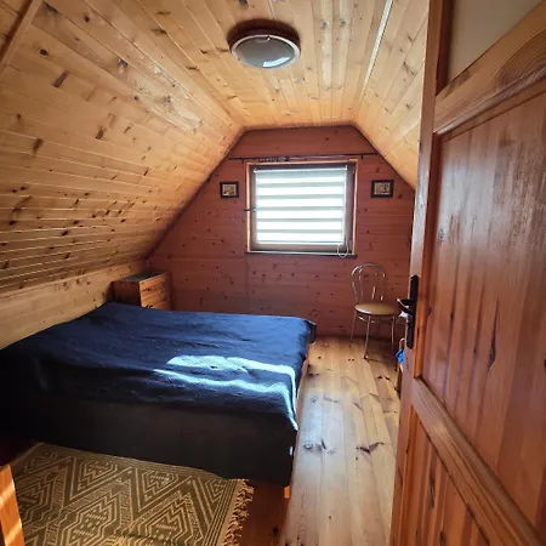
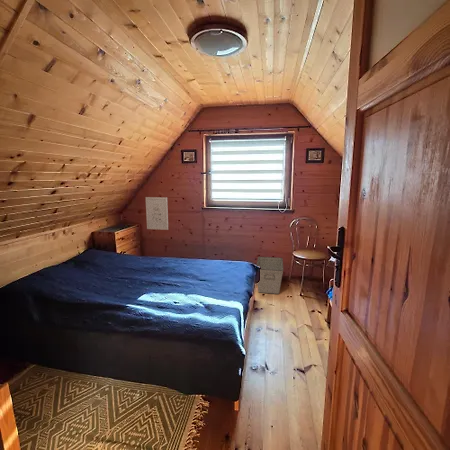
+ storage bin (269, 273)
+ wall art (156, 213)
